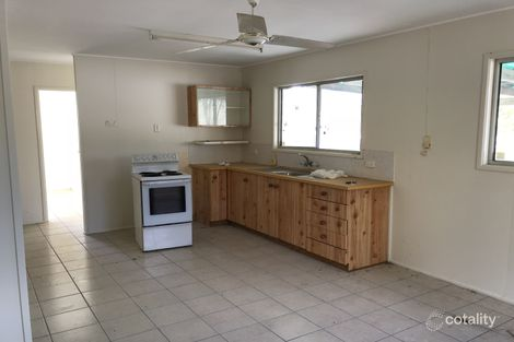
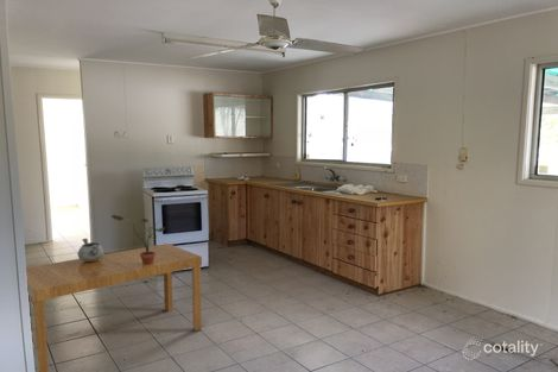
+ potted plant (141, 239)
+ decorative bowl (90, 250)
+ dining table (113, 284)
